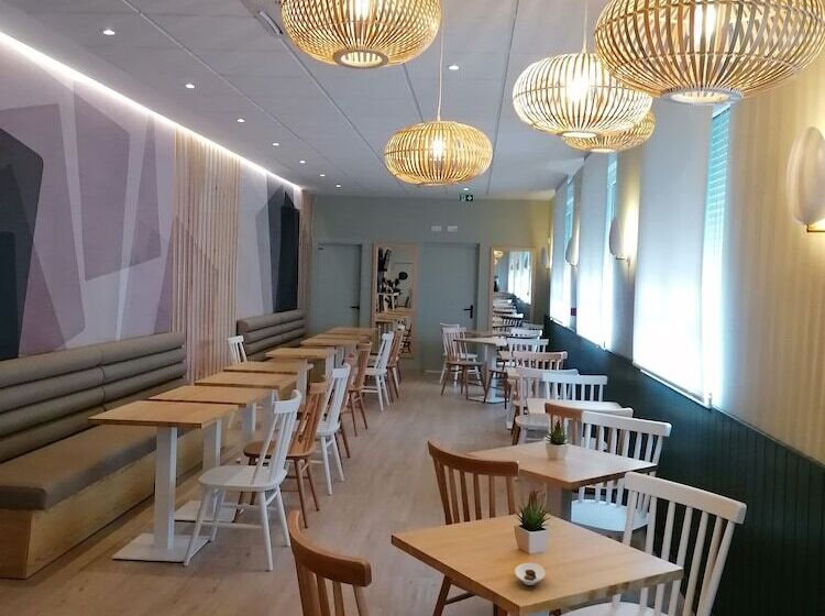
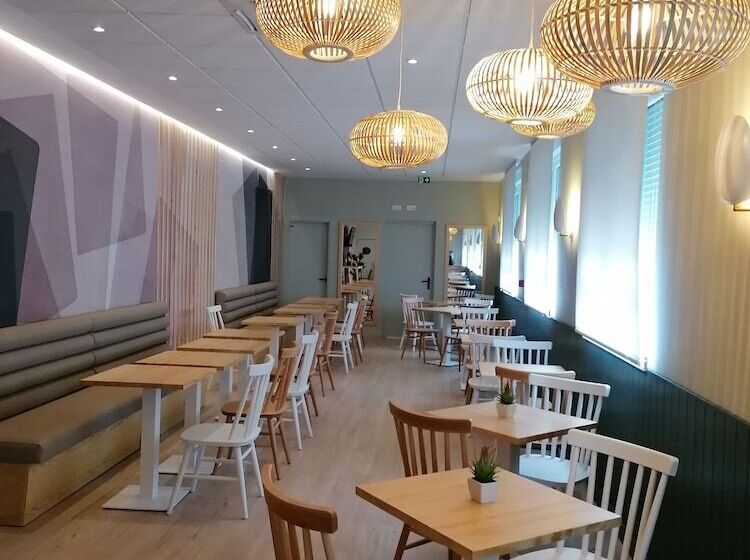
- saucer (529, 574)
